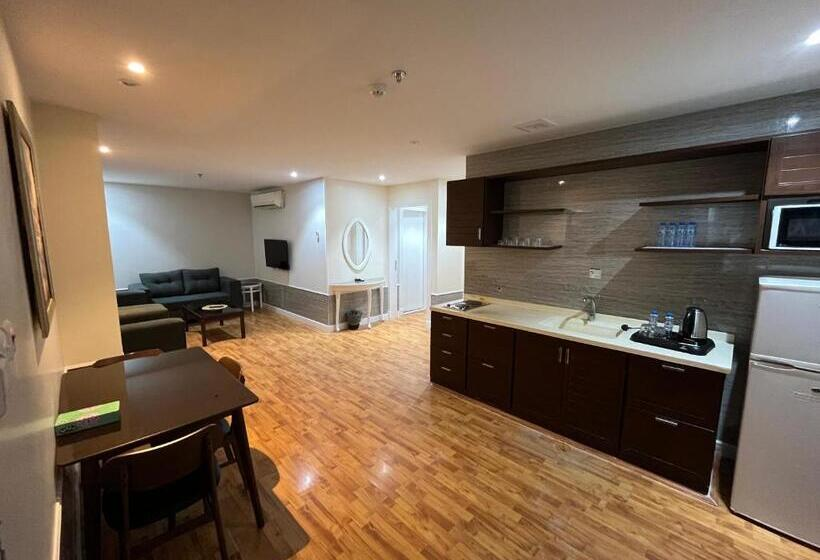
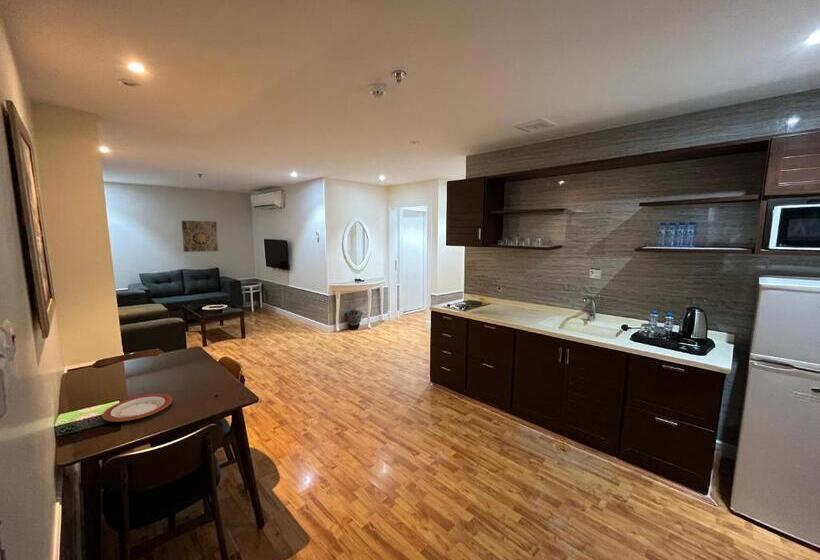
+ wall art (200, 236)
+ plate (139, 408)
